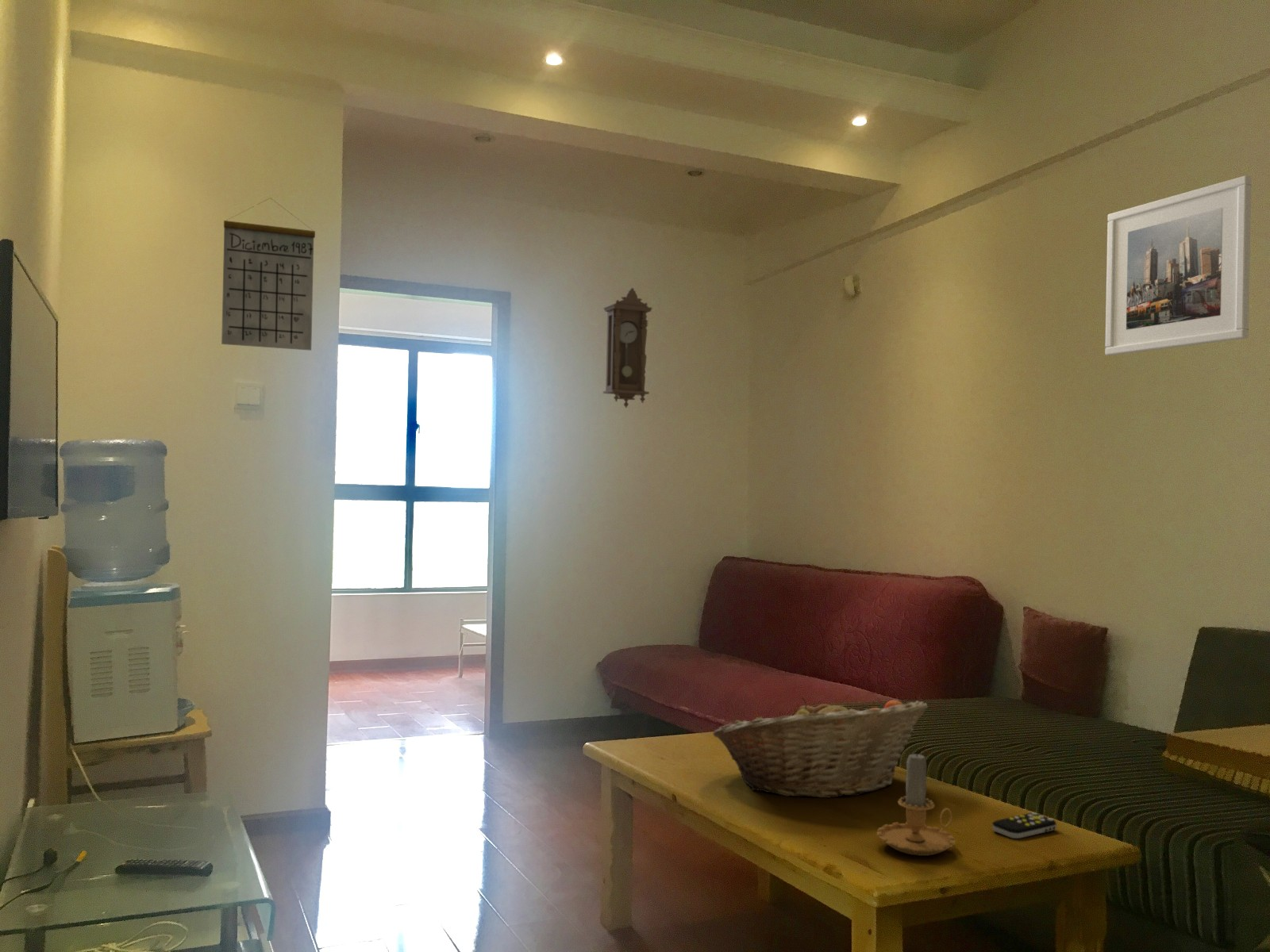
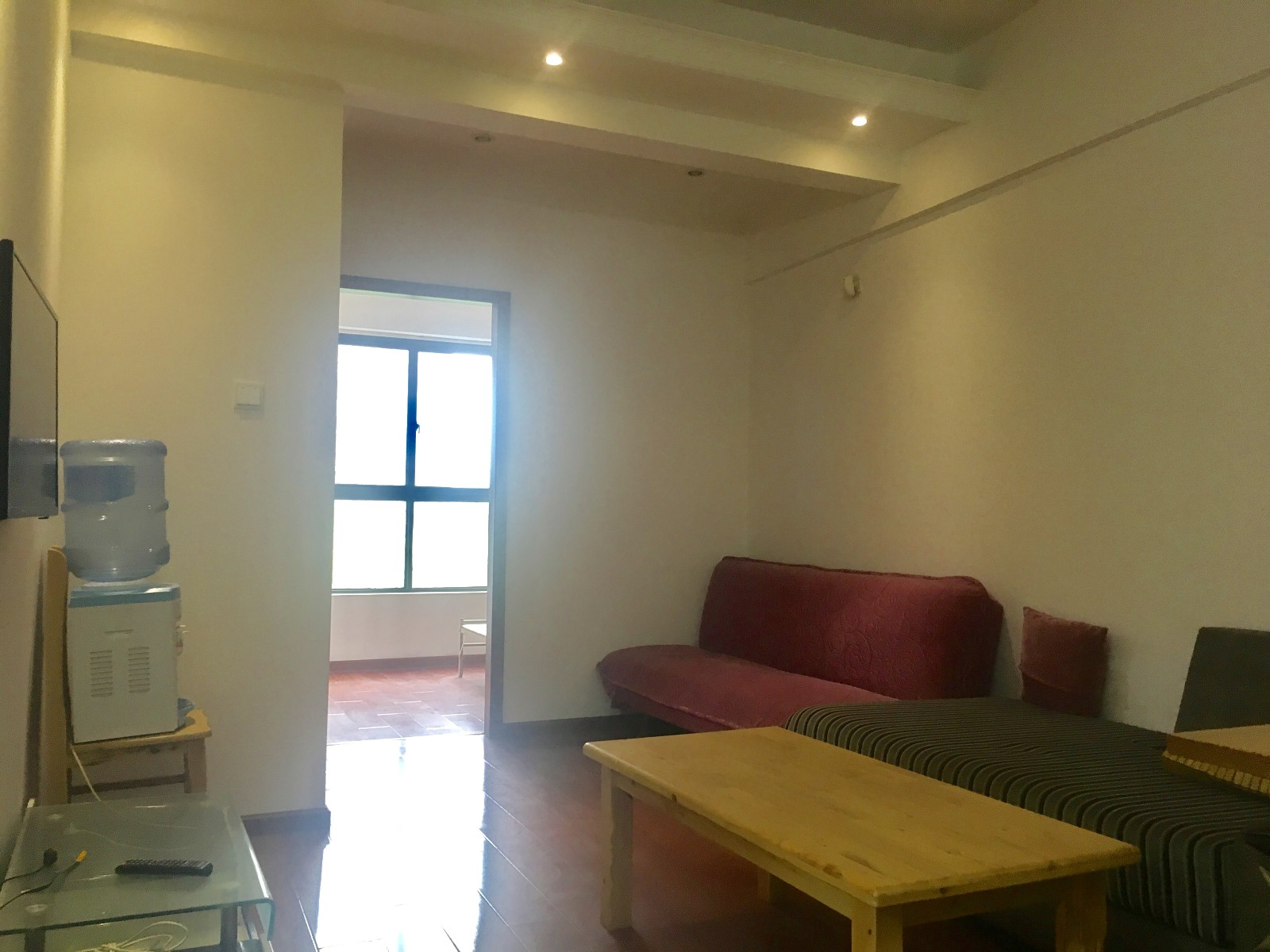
- candle (922, 797)
- calendar (269, 272)
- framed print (1173, 271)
- remote control (1024, 825)
- pendulum clock (626, 348)
- fruit basket (821, 736)
